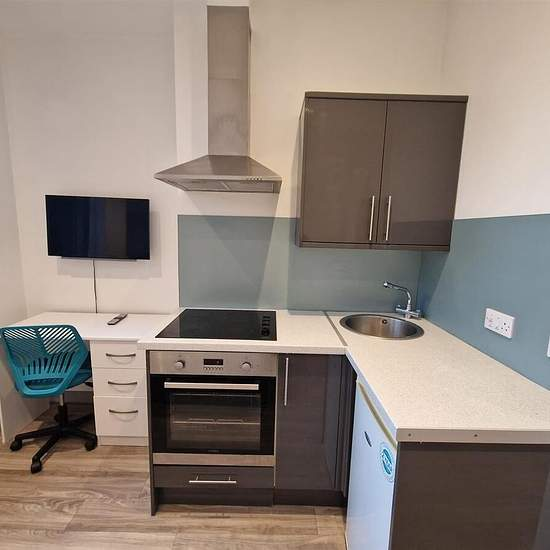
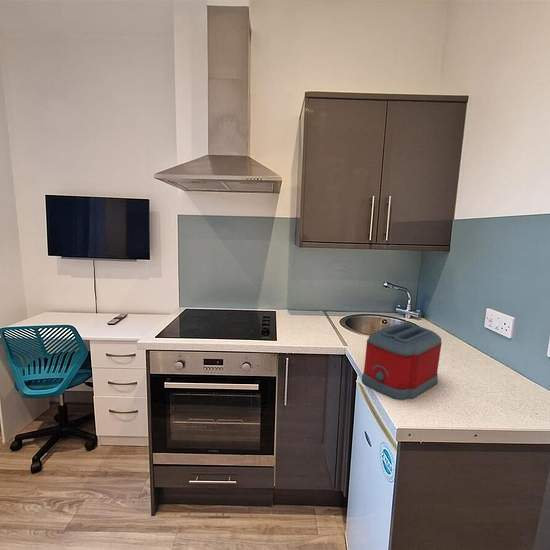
+ toaster (403, 355)
